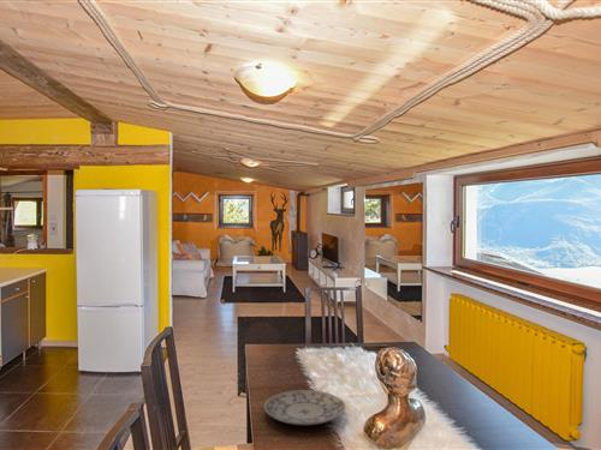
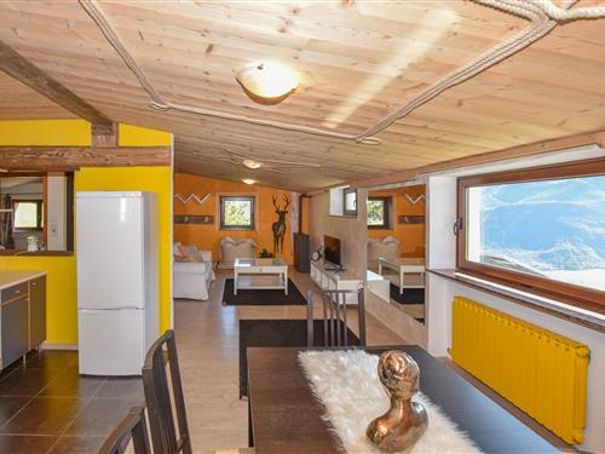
- plate (304, 409)
